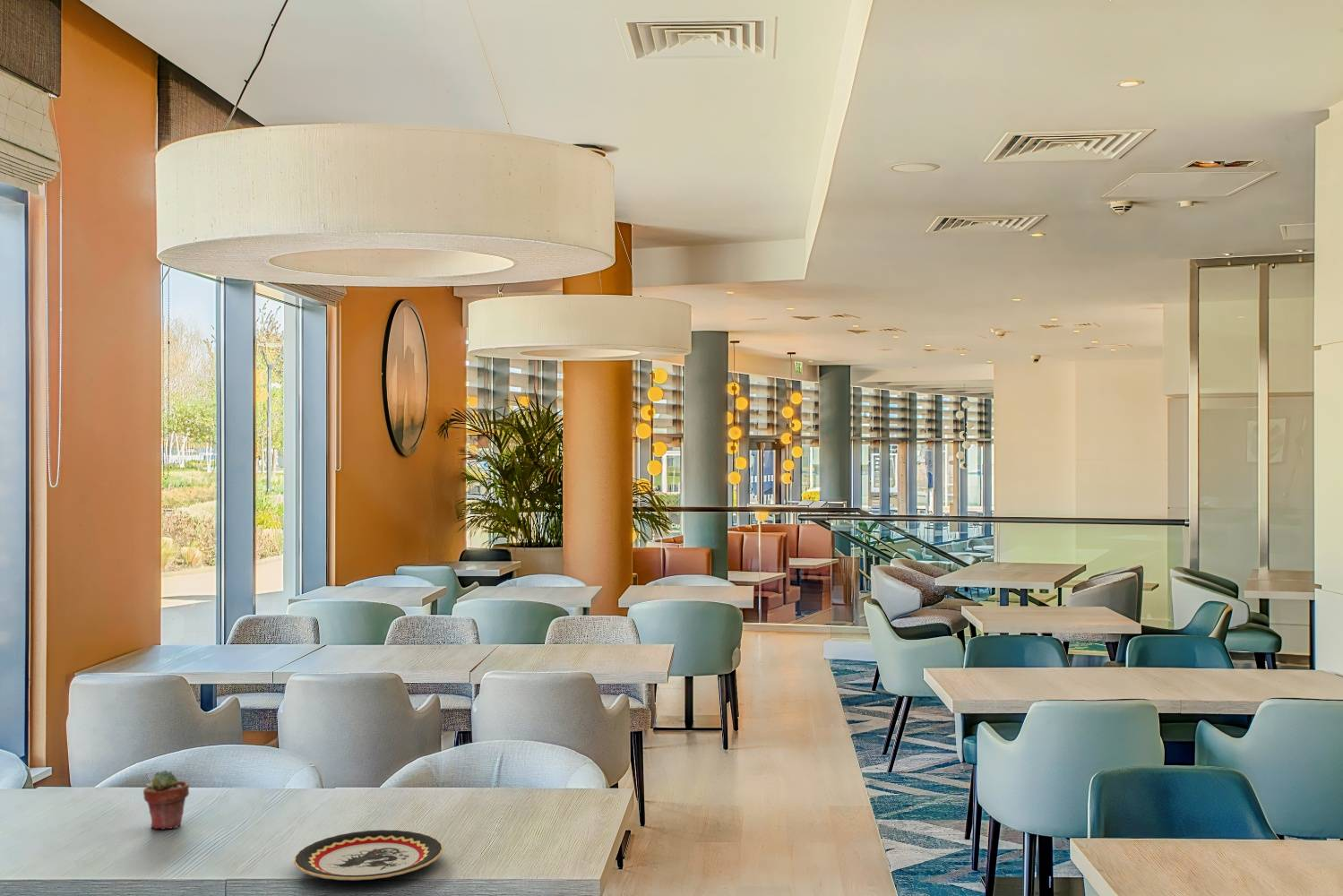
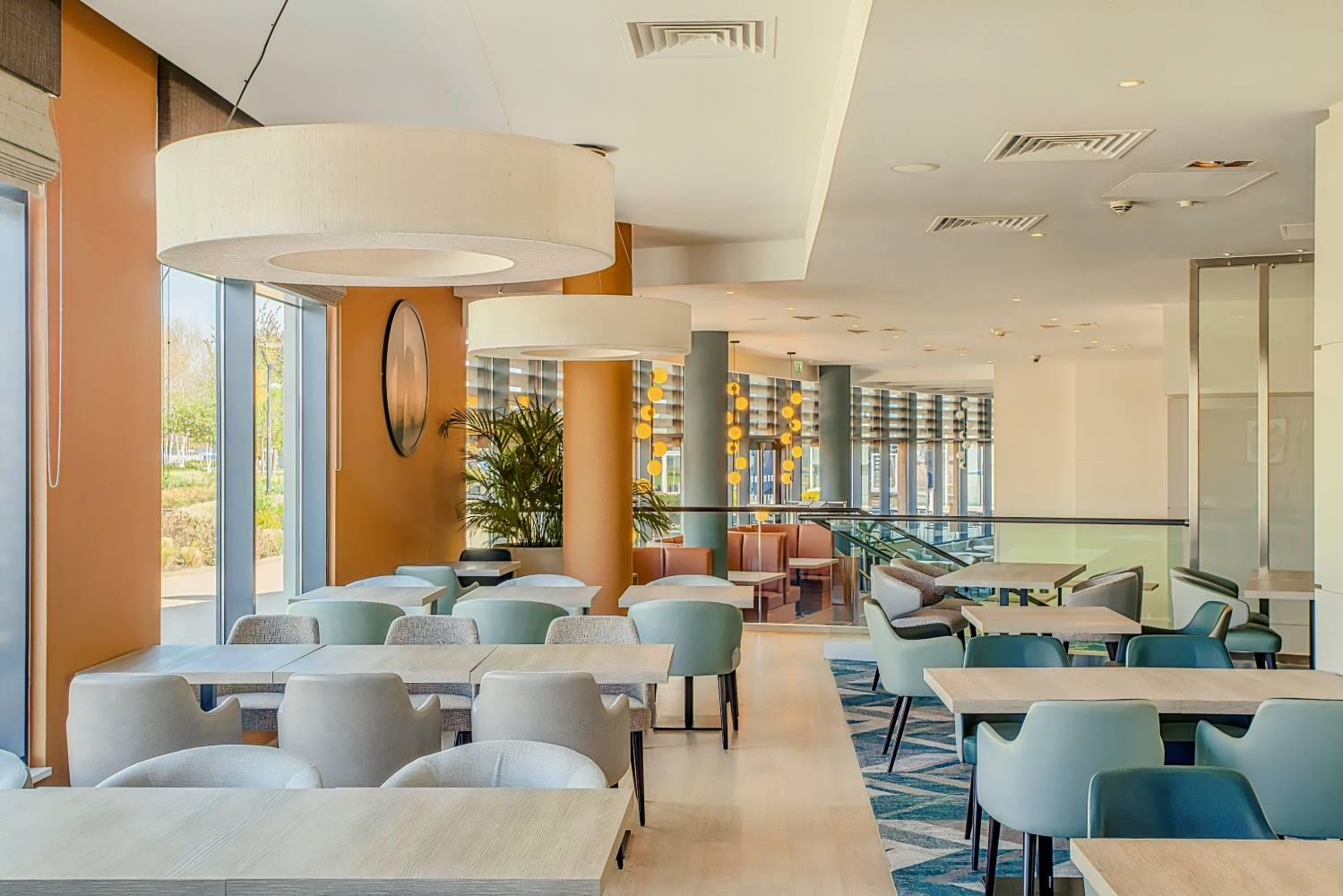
- plate (369, 858)
- potted succulent (166, 797)
